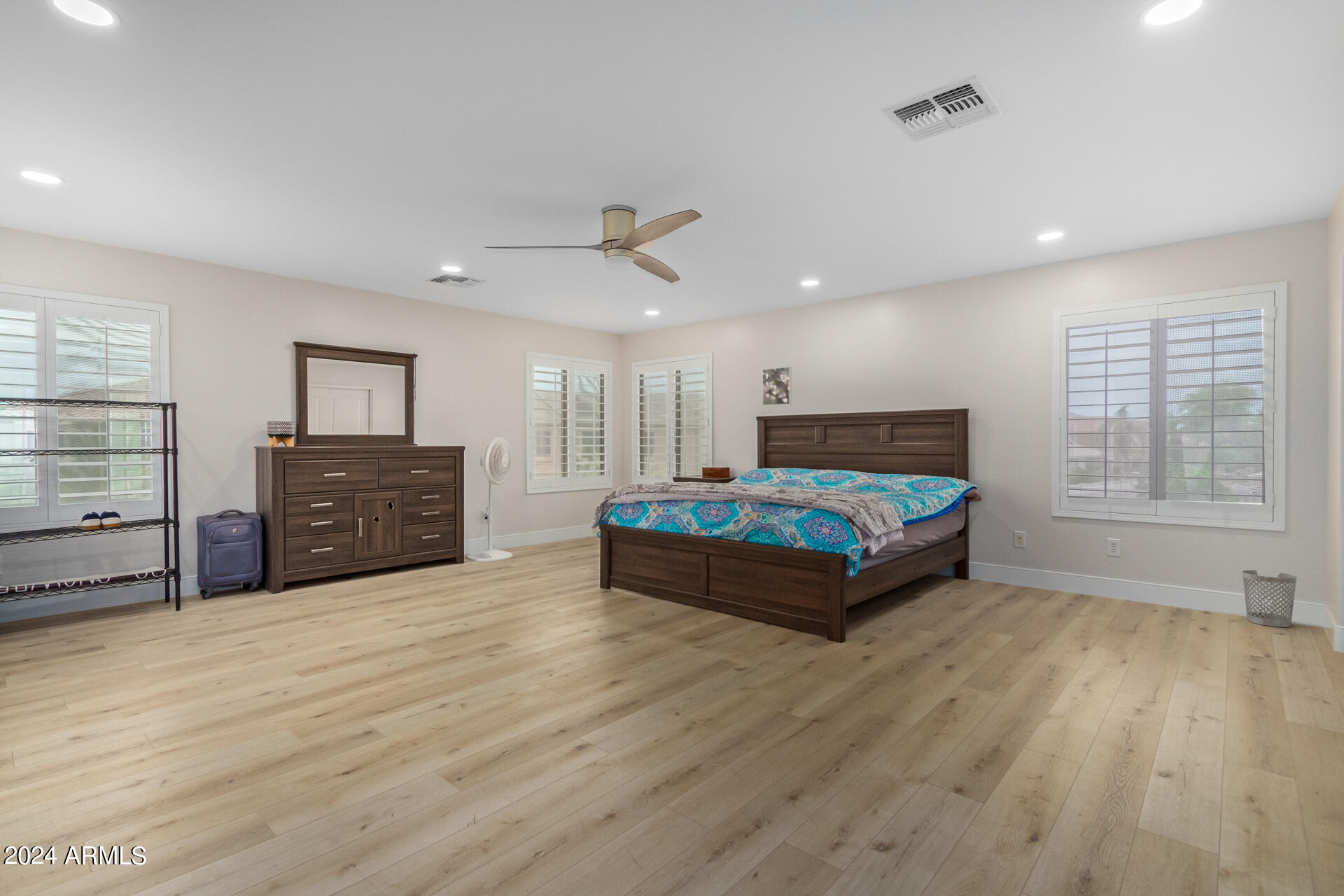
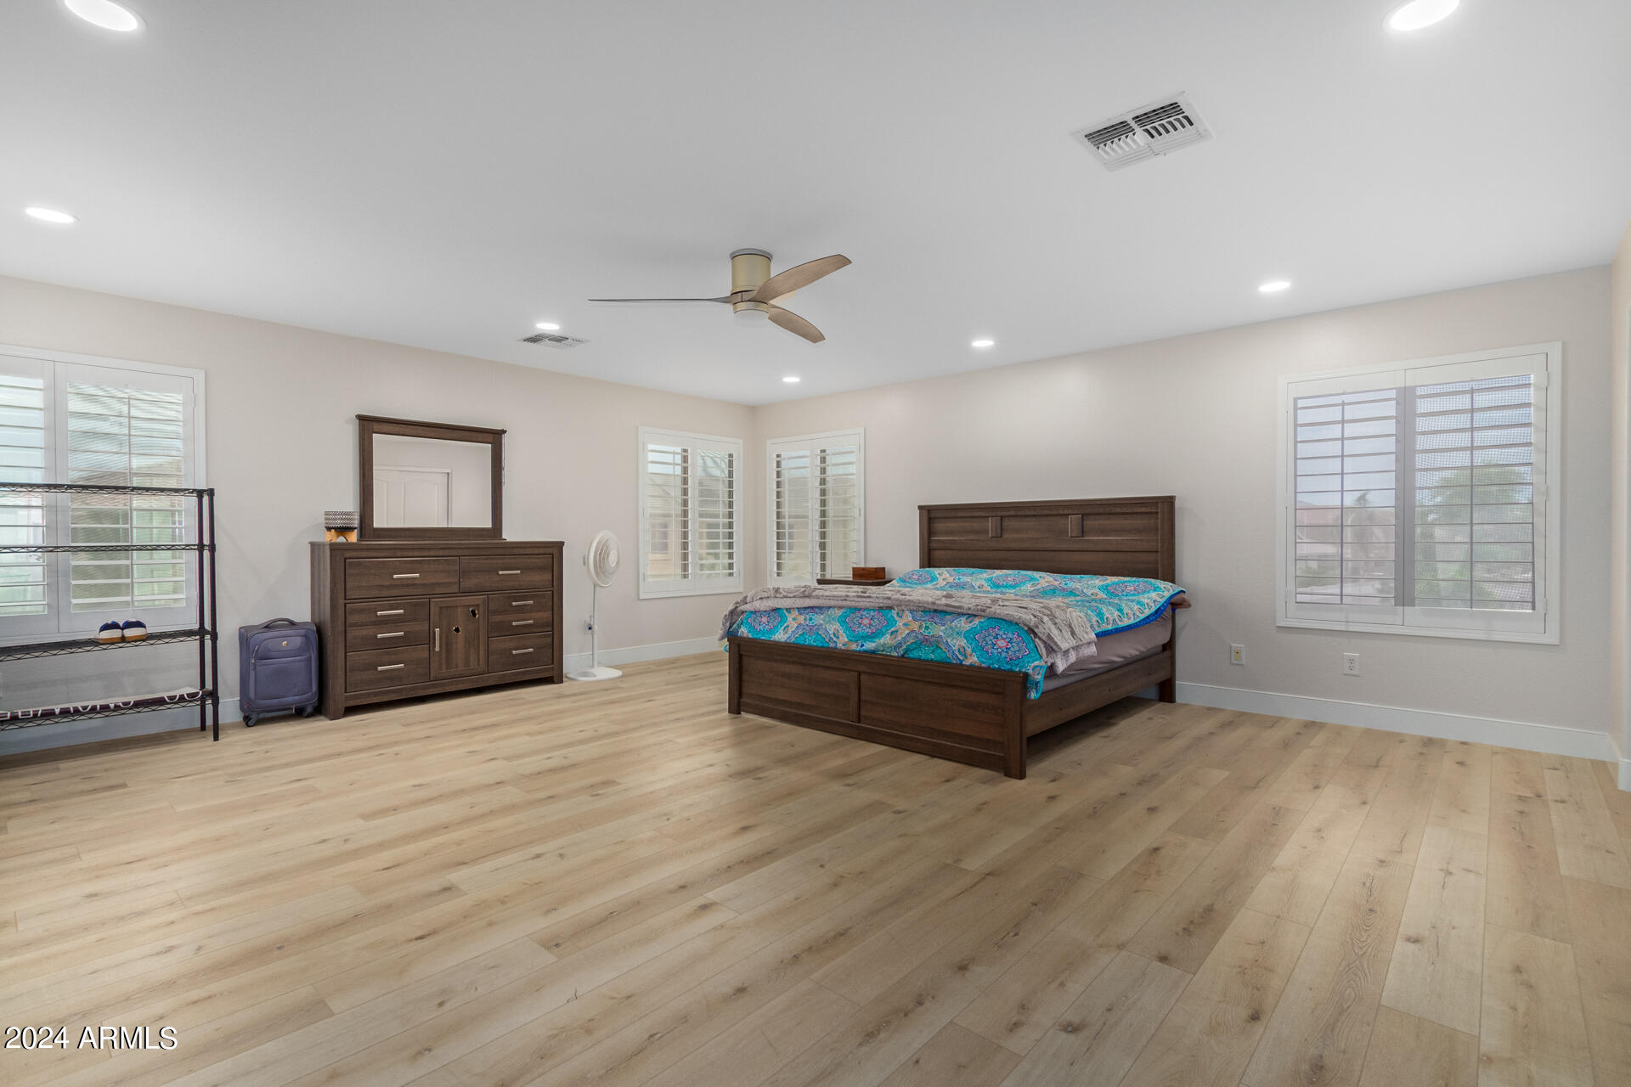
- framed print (776, 386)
- wastebasket (1269, 598)
